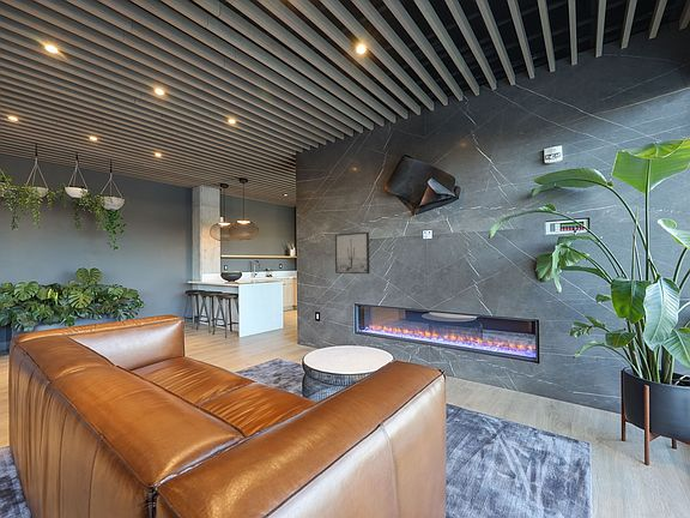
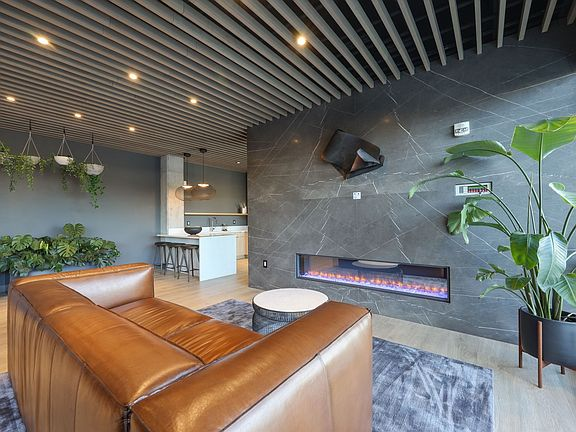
- wall art (351, 253)
